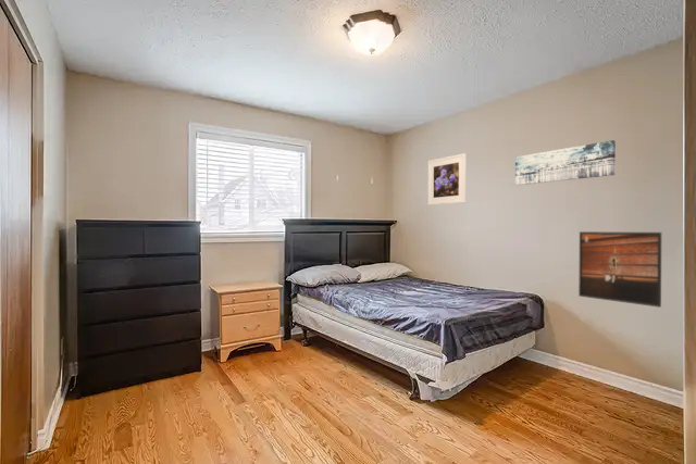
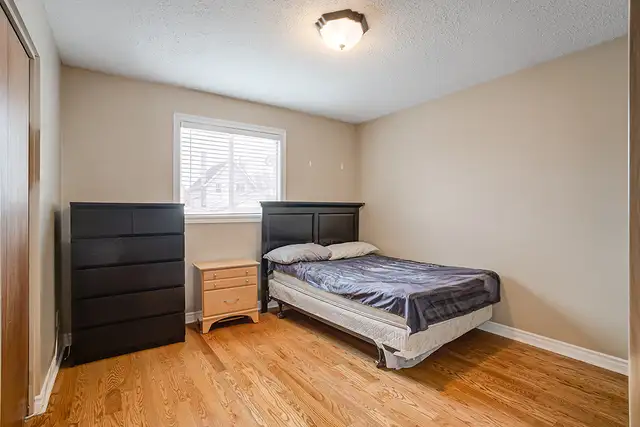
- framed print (446, 180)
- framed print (617, 266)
- wall art (560, 164)
